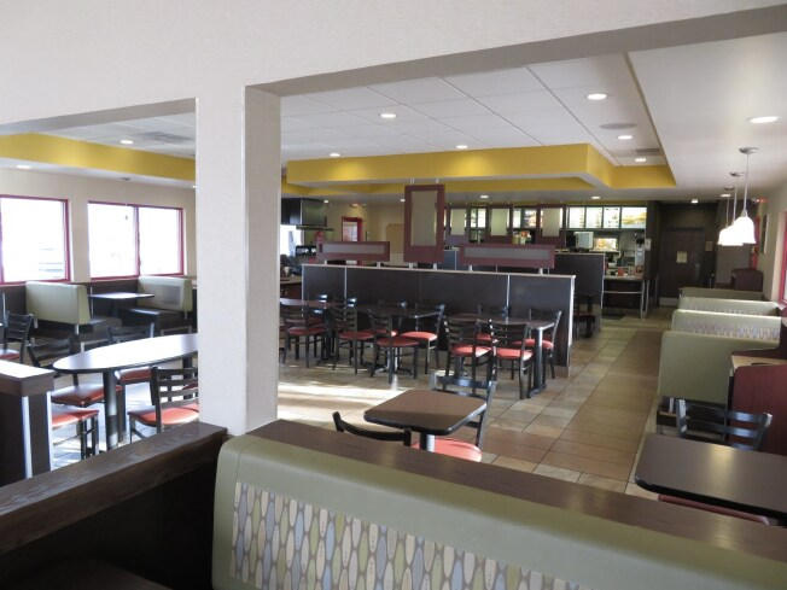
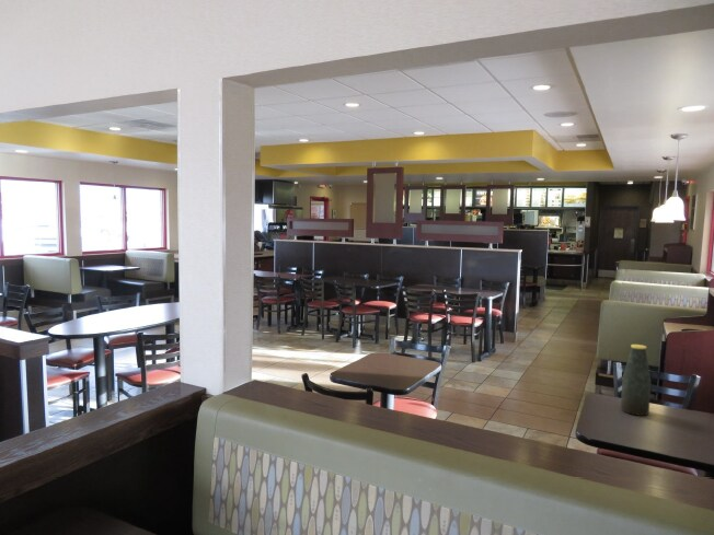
+ bottle (636, 379)
